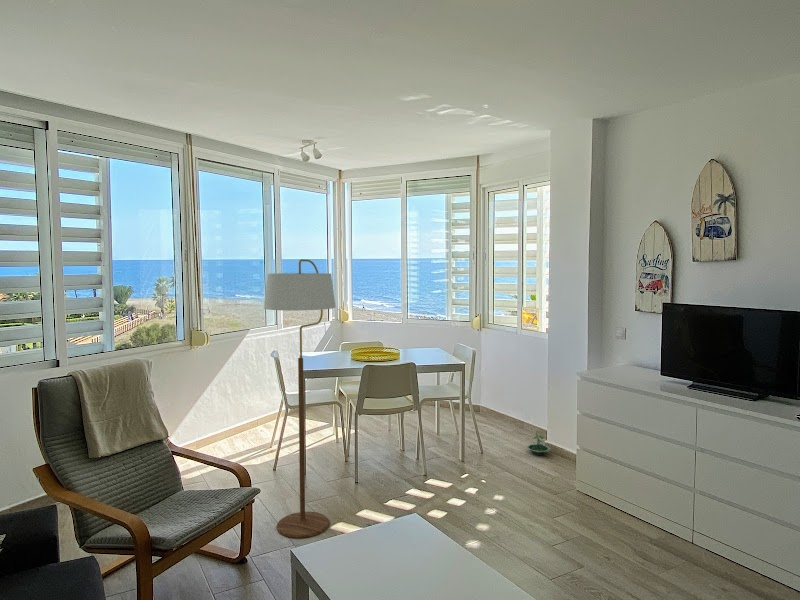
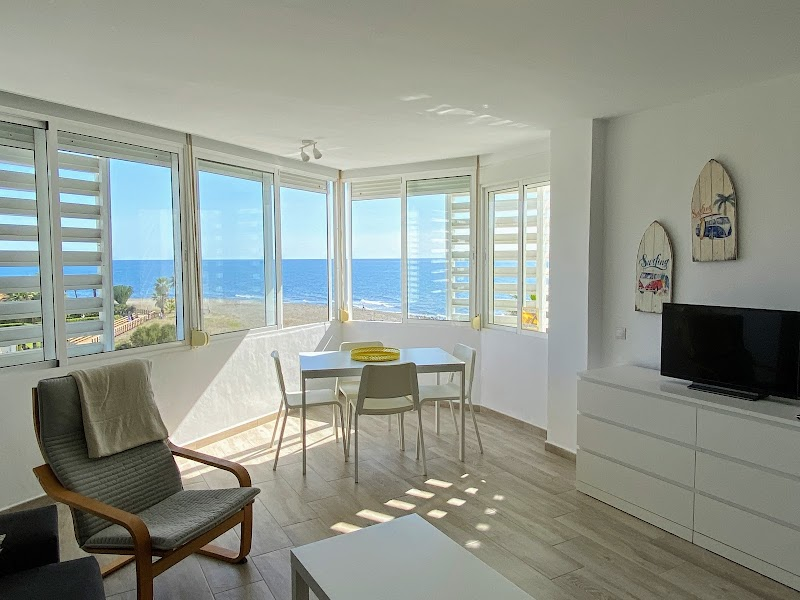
- floor lamp (303, 392)
- terrarium (537, 435)
